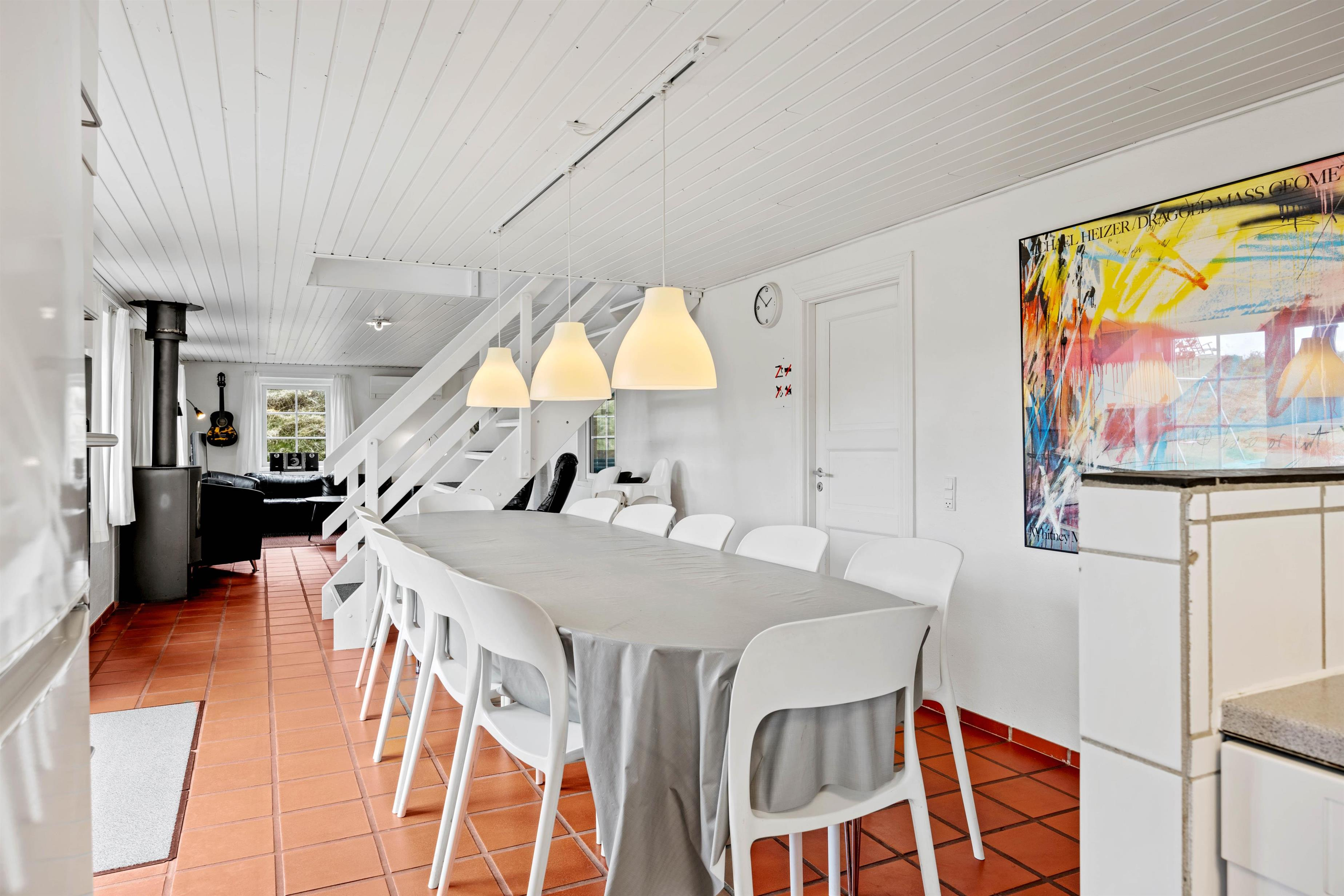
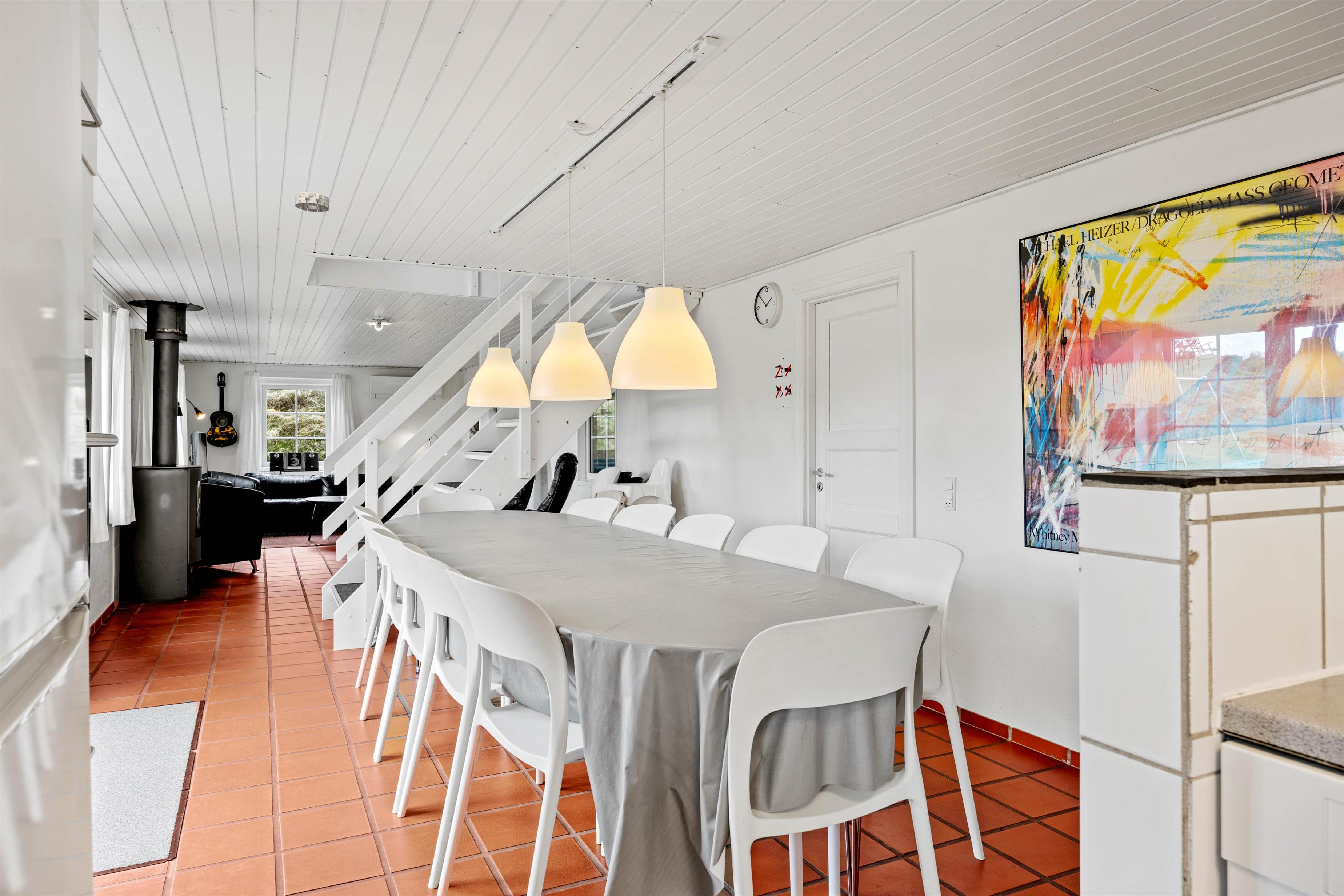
+ smoke detector (312, 201)
